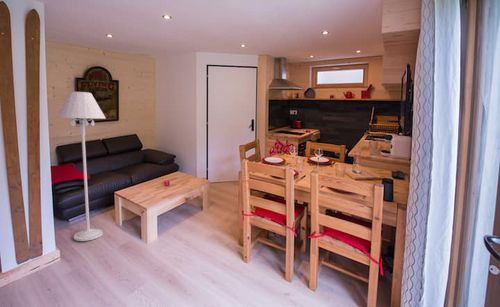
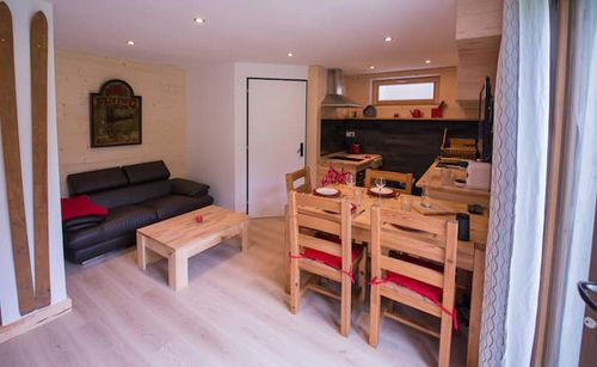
- floor lamp (84, 166)
